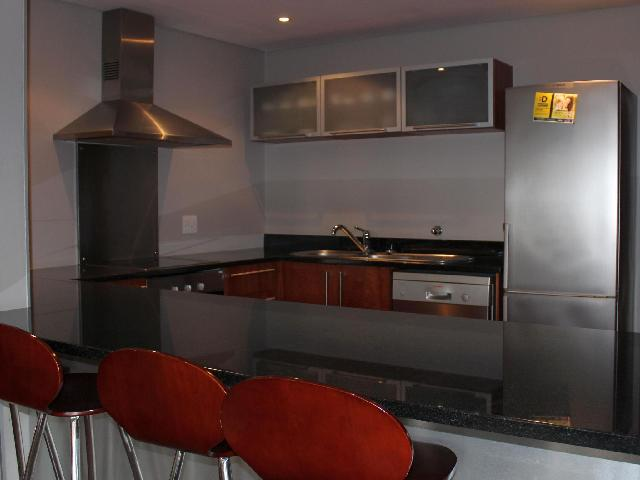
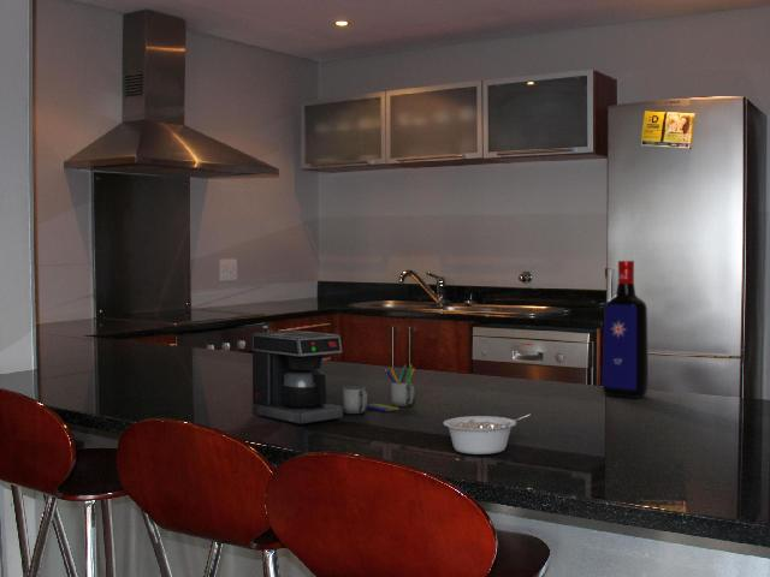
+ coffee maker (348, 386)
+ legume (481, 432)
+ liquor bottle (624, 328)
